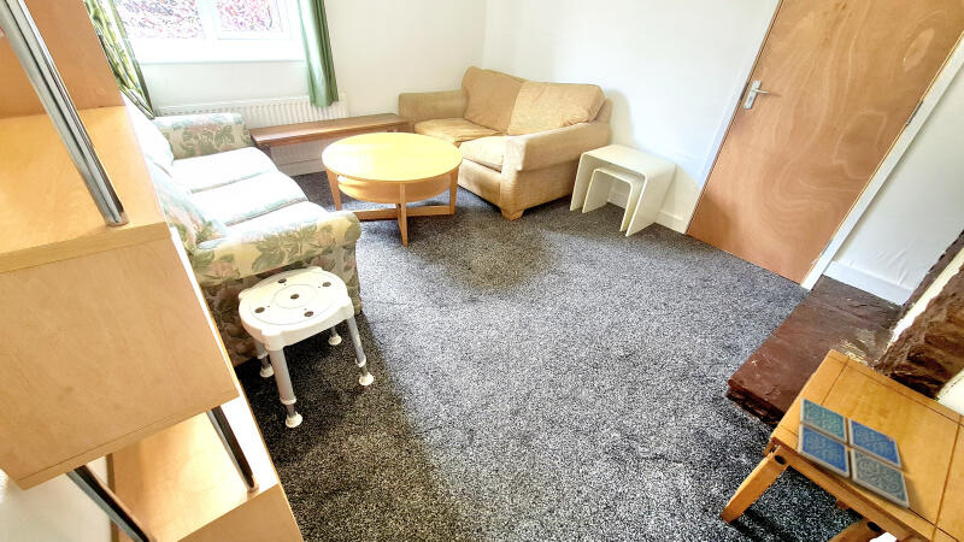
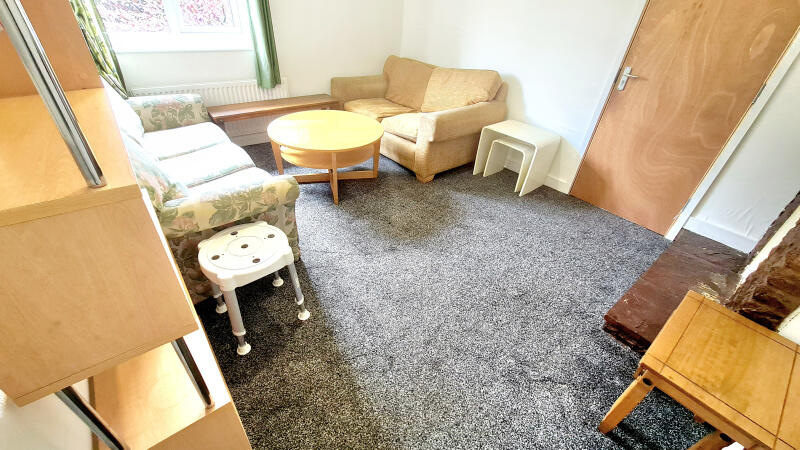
- drink coaster (846, 446)
